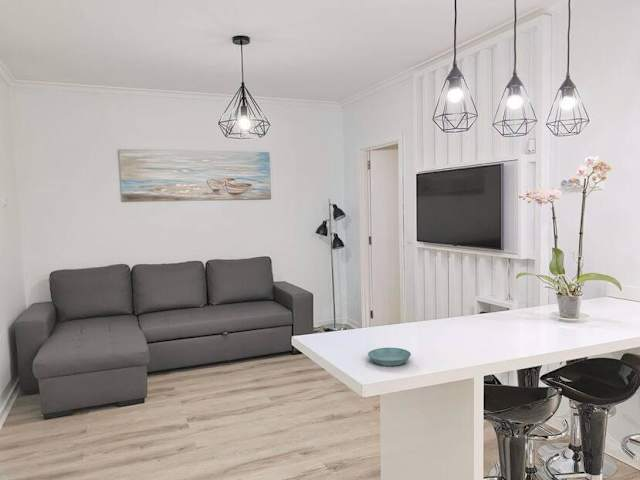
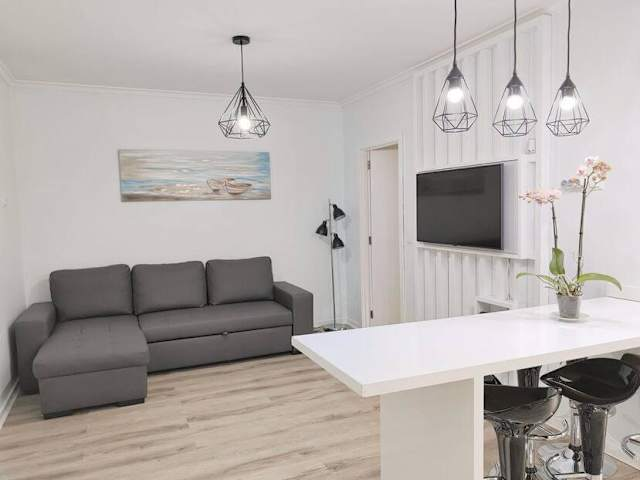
- saucer (389, 357)
